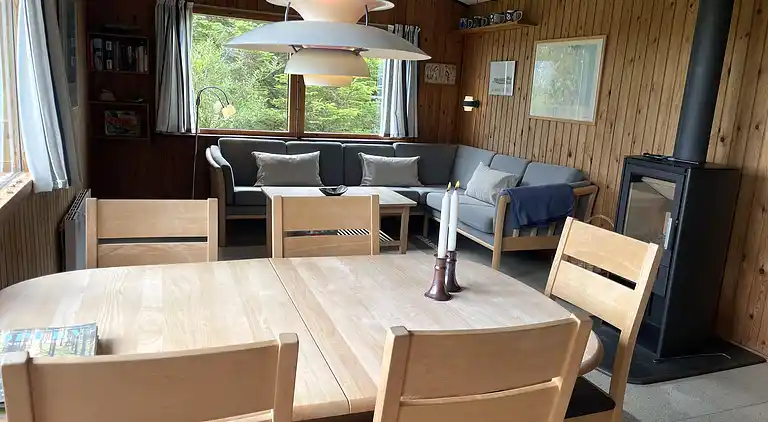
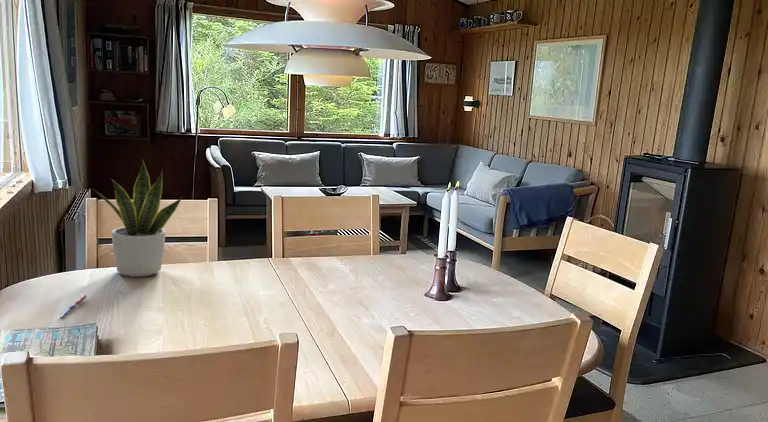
+ pen (73, 305)
+ potted plant (137, 216)
